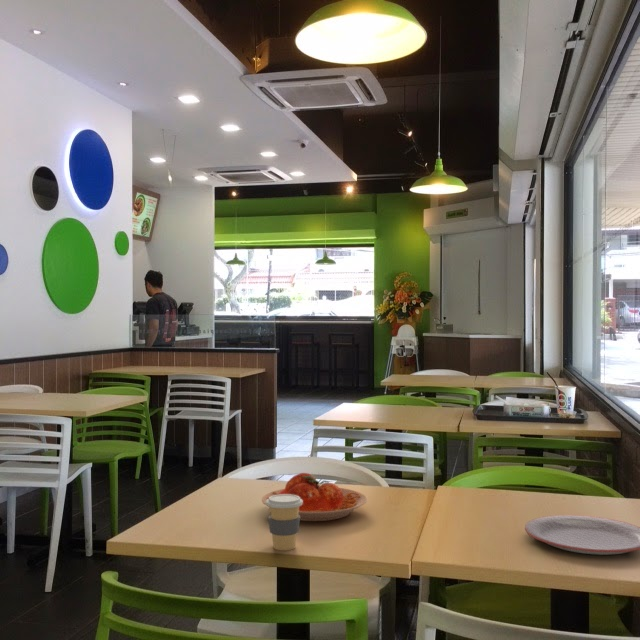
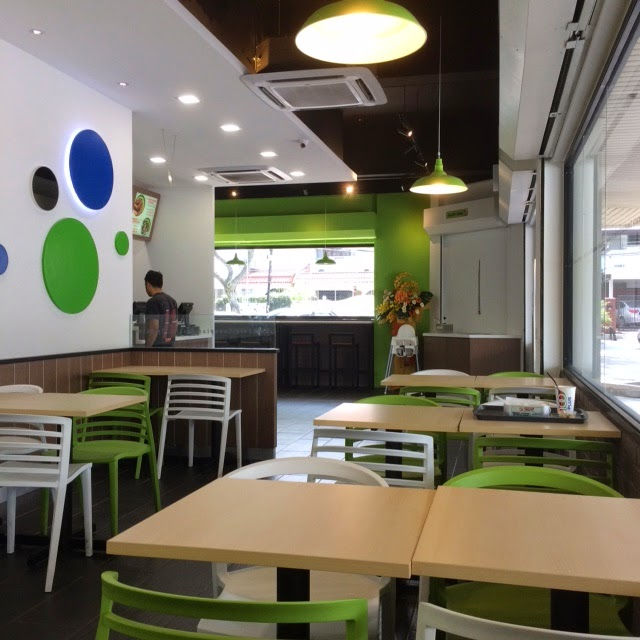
- plate (587, 536)
- plate (314, 492)
- coffee cup (284, 522)
